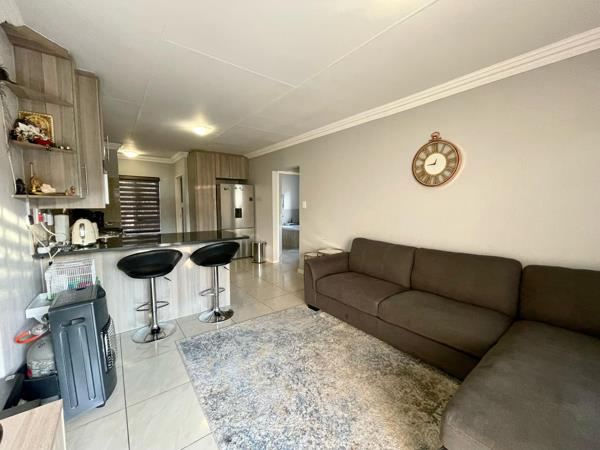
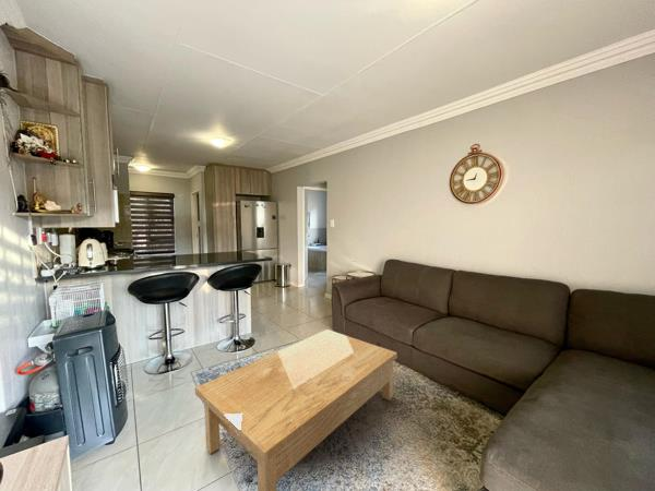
+ coffee table (308, 393)
